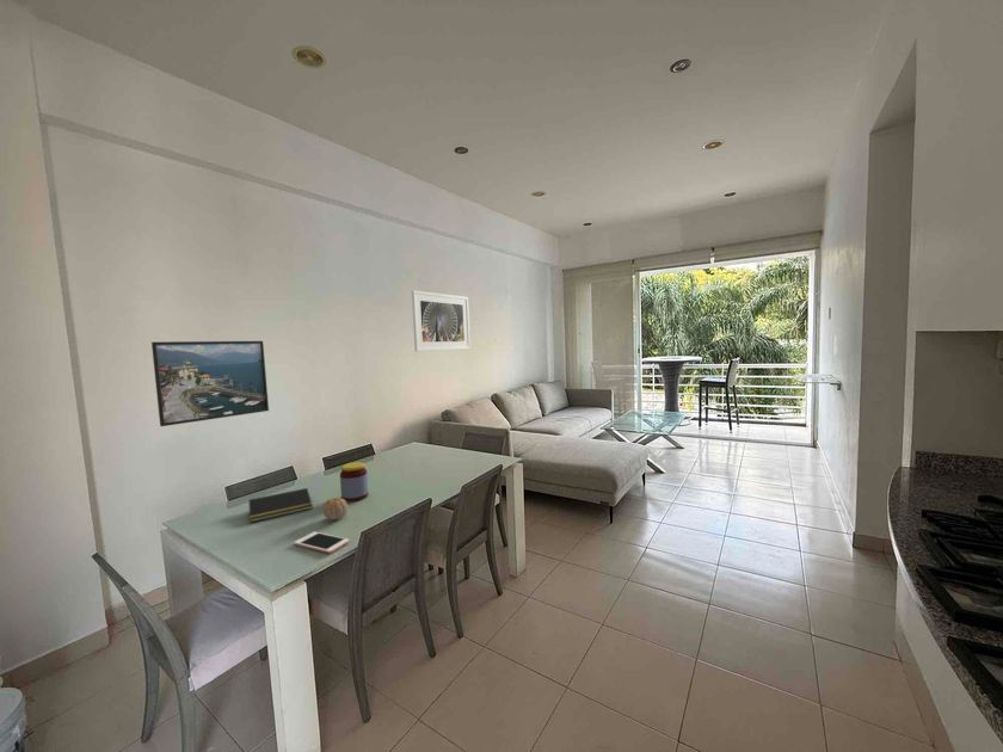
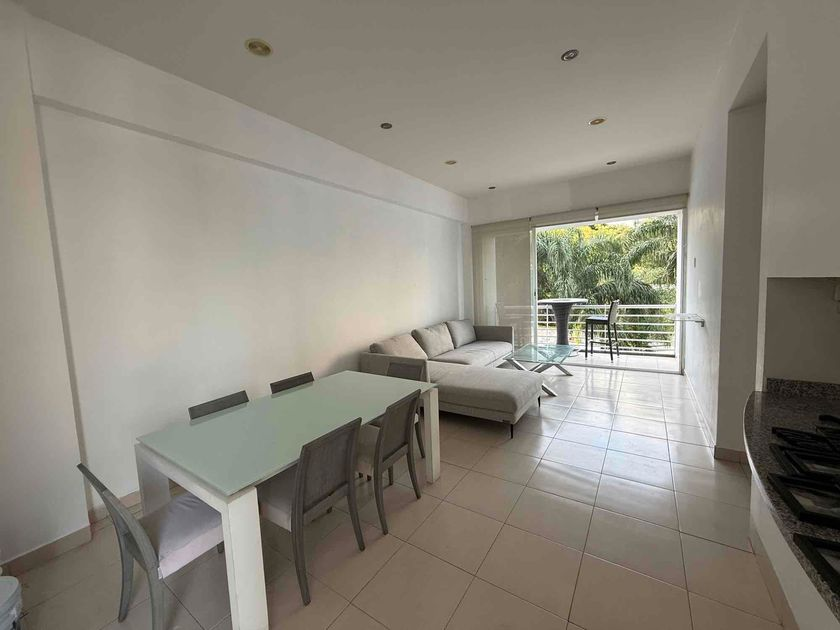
- cell phone (321, 542)
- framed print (443, 322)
- jar (353, 480)
- notepad (281, 504)
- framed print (215, 380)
- fruit (334, 508)
